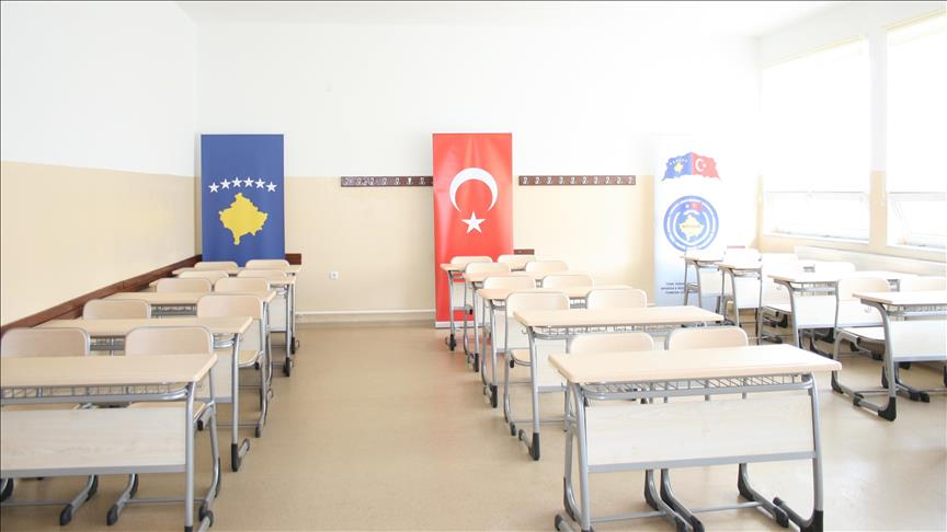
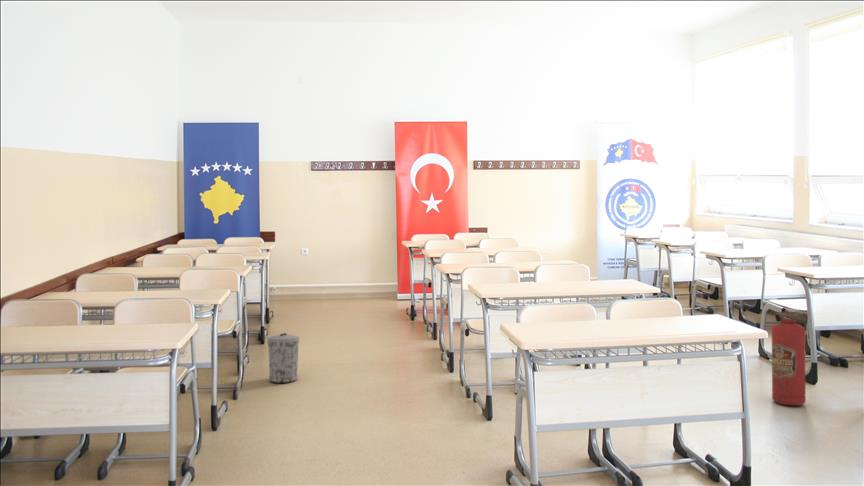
+ trash can (283, 356)
+ fire extinguisher (788, 357)
